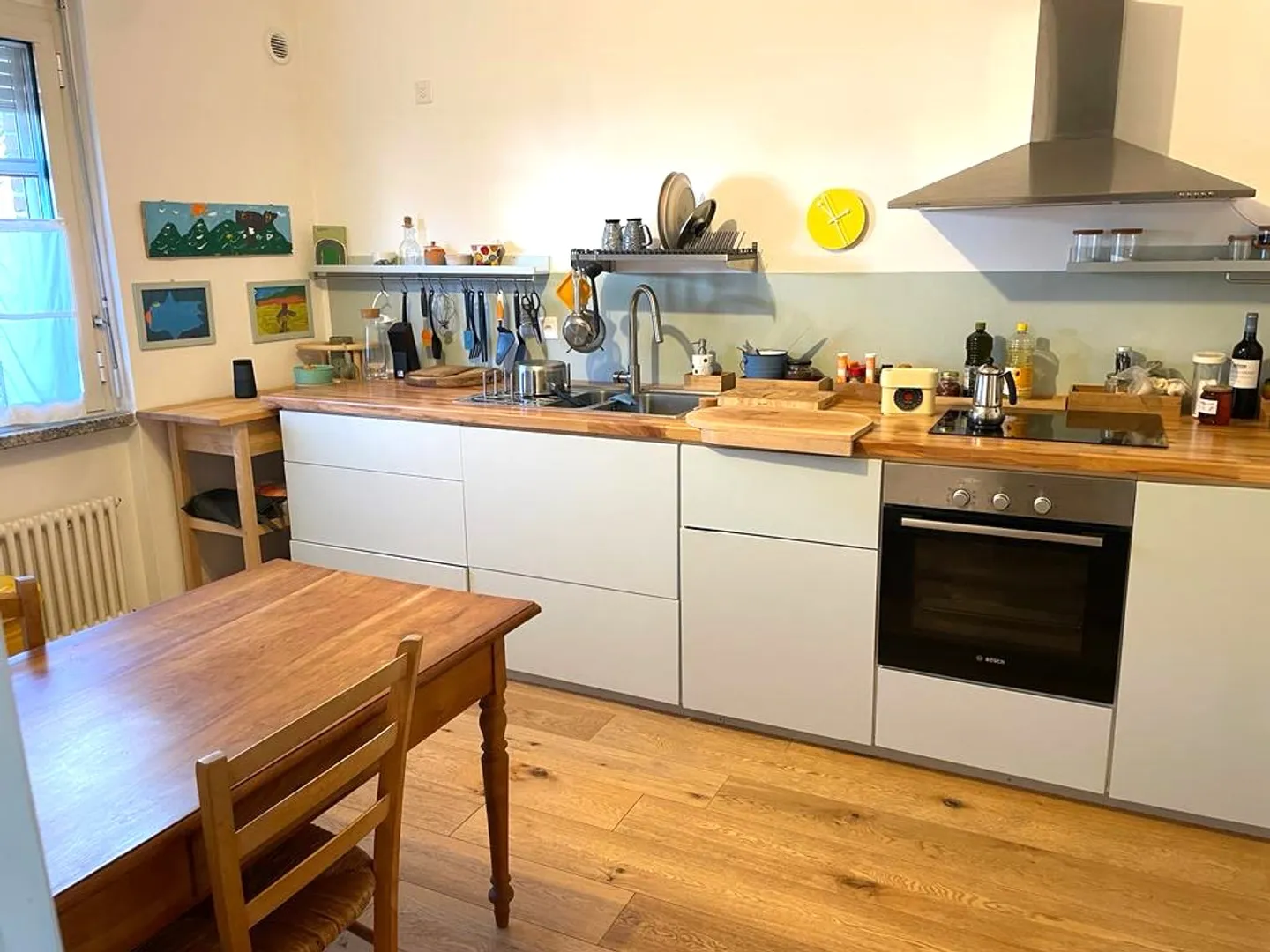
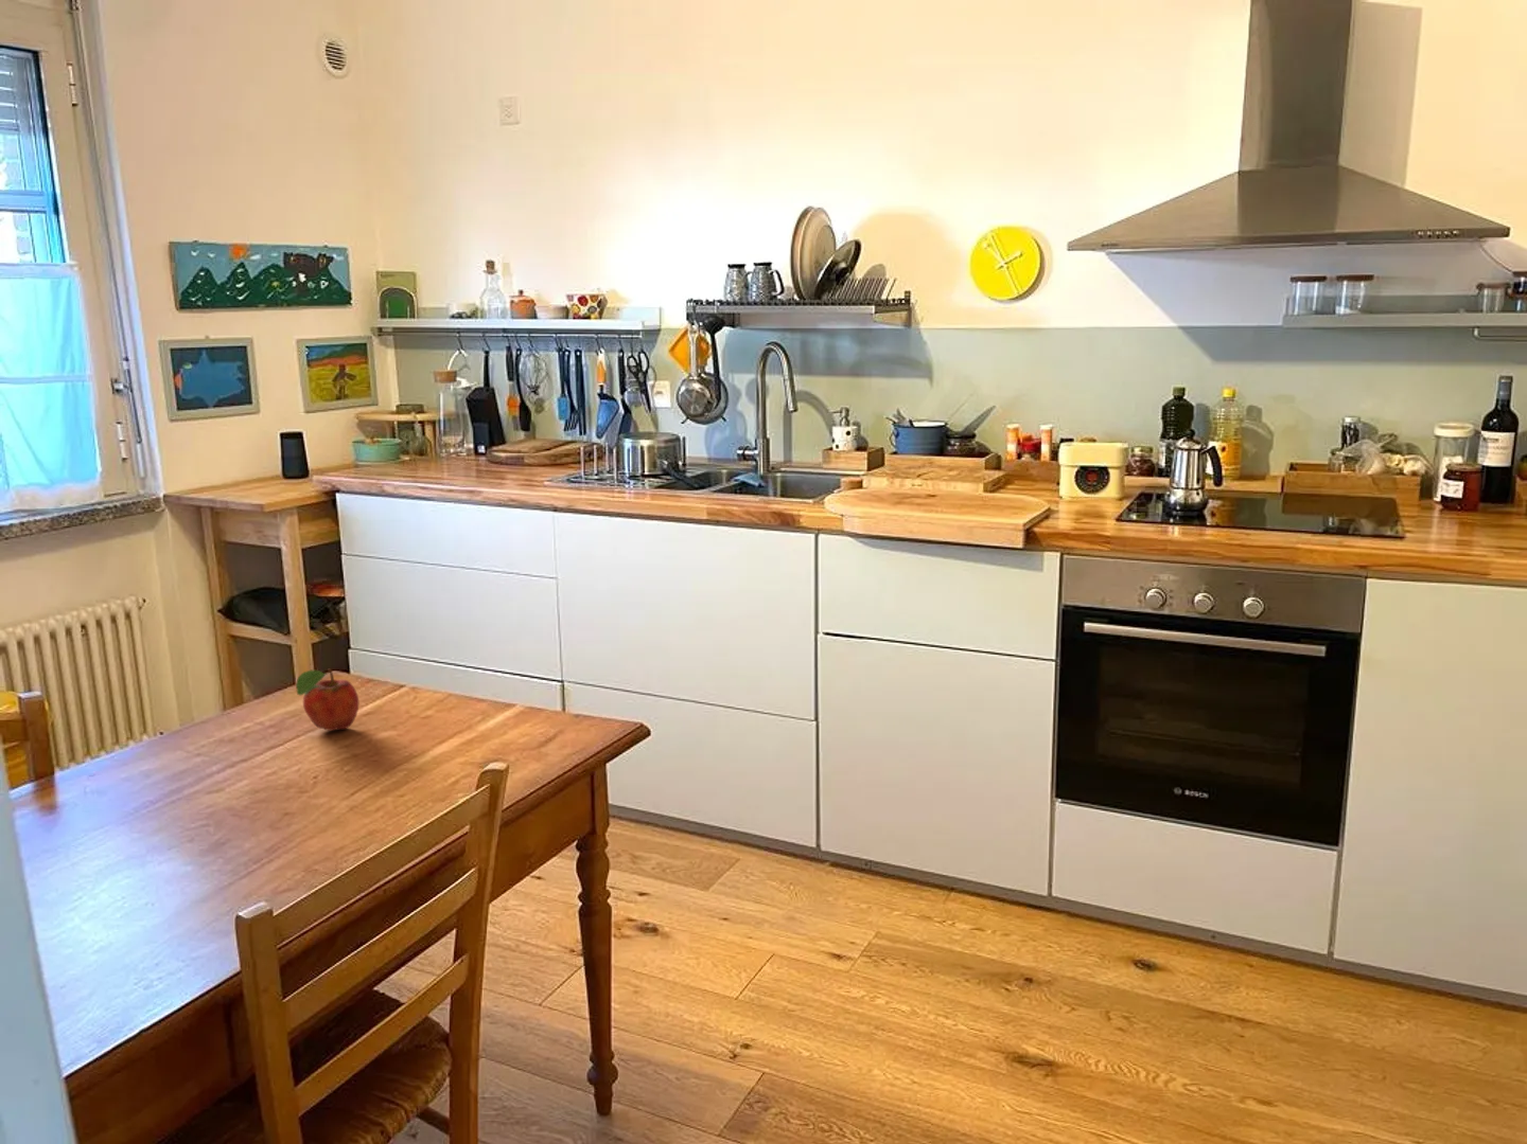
+ fruit (327, 698)
